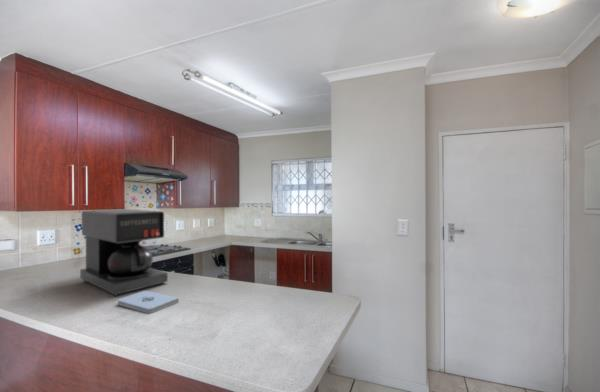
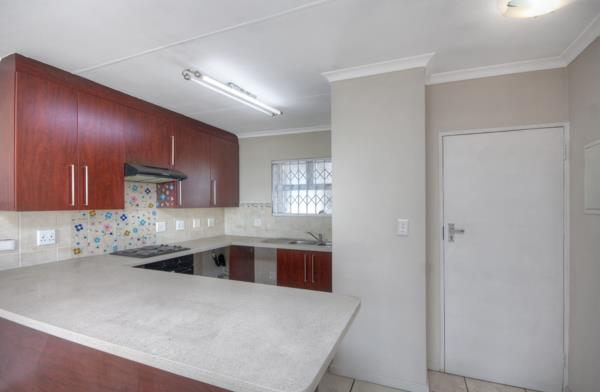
- notepad (147, 301)
- coffee maker (122, 246)
